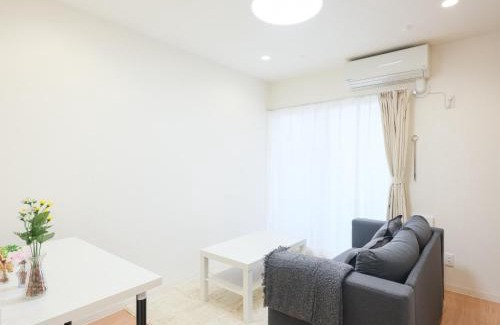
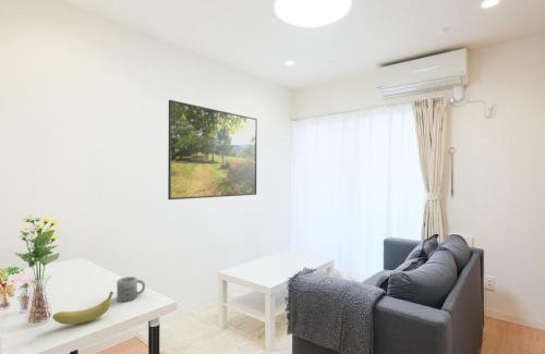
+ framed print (218, 154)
+ fruit (85, 309)
+ mug (131, 288)
